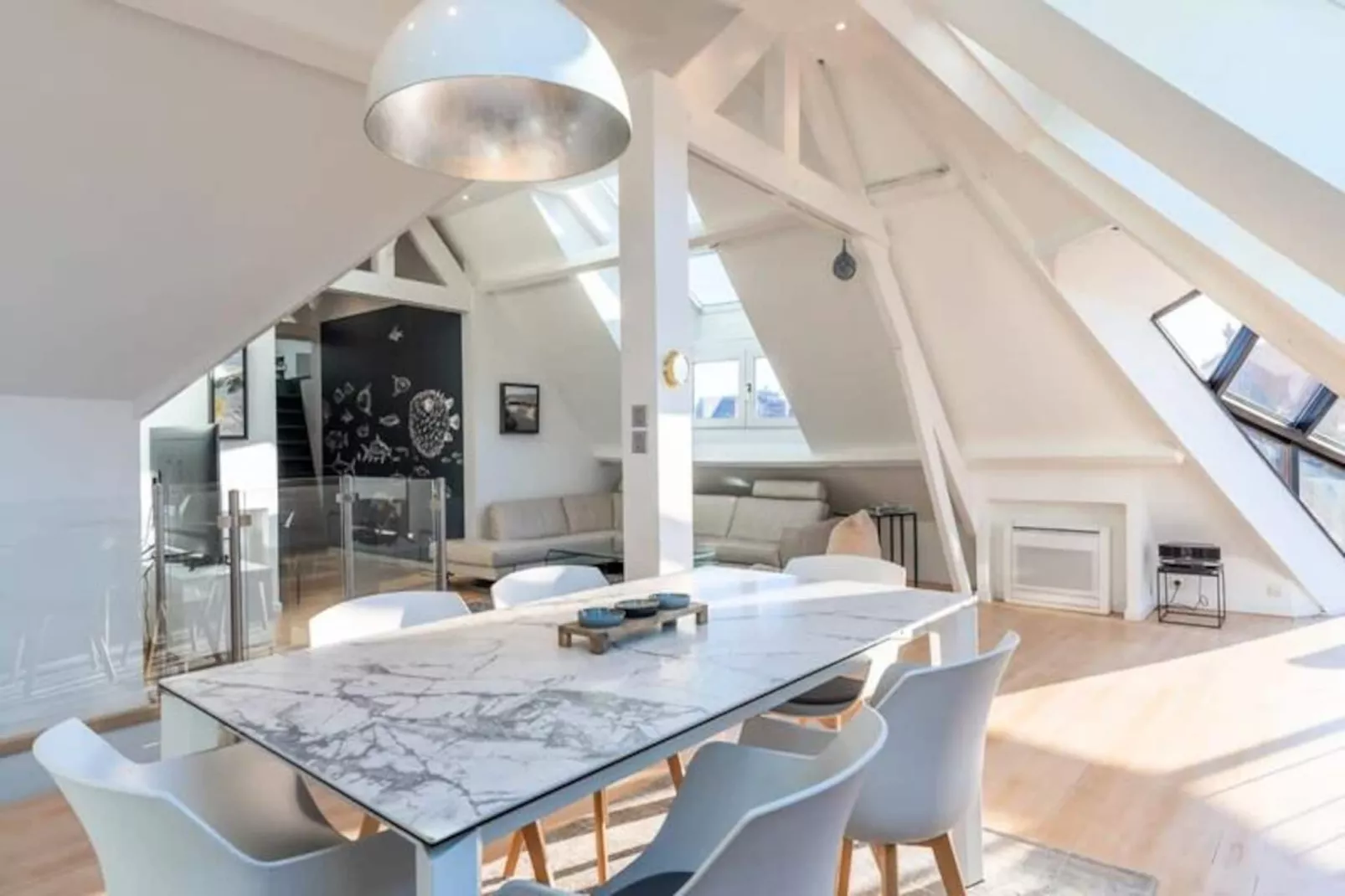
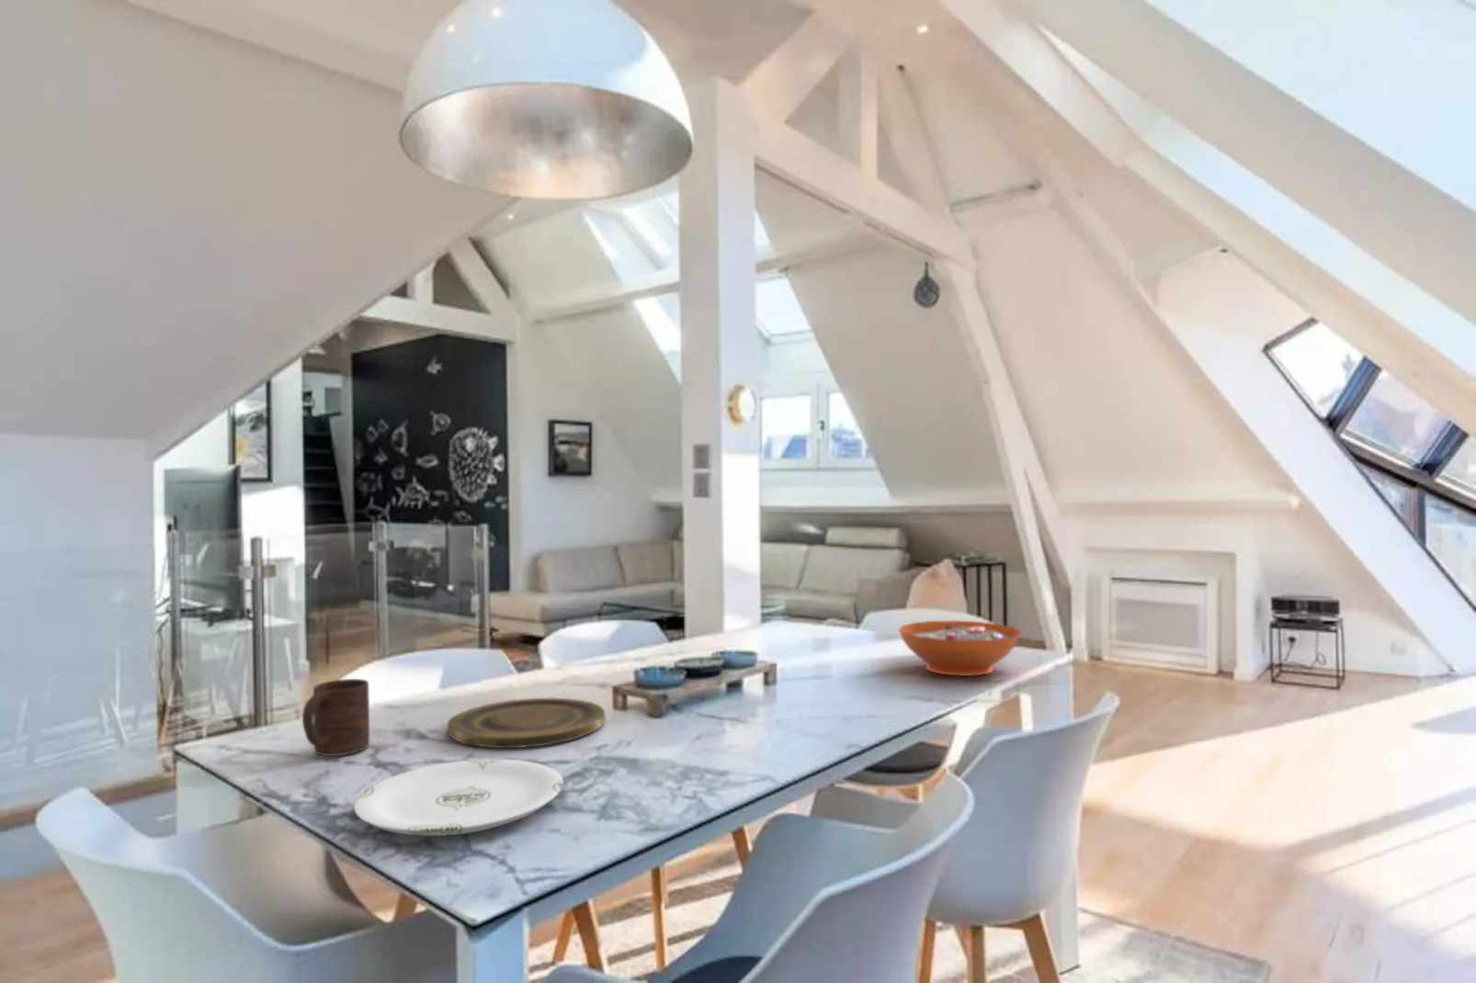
+ plate (462, 798)
+ plate (528, 721)
+ decorative bowl (958, 648)
+ cup (337, 719)
